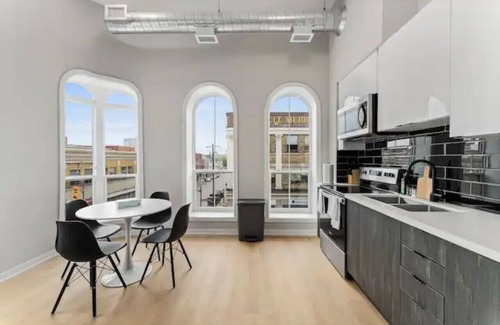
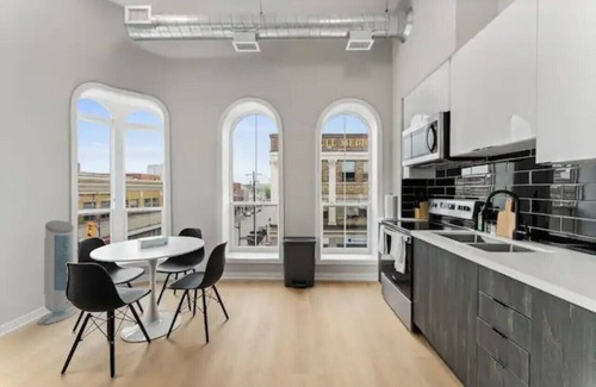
+ air purifier (58, 268)
